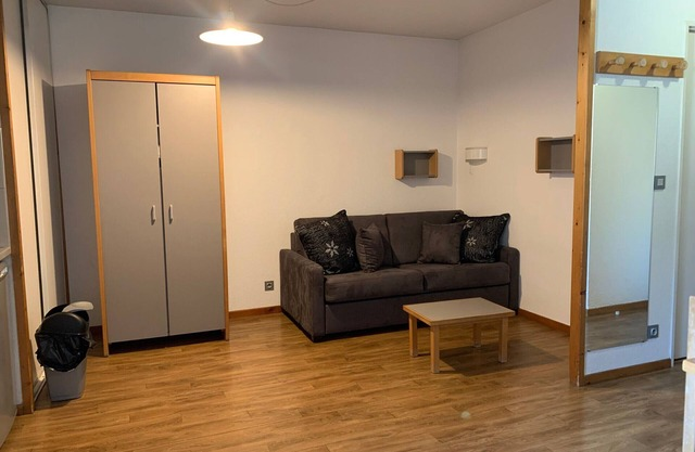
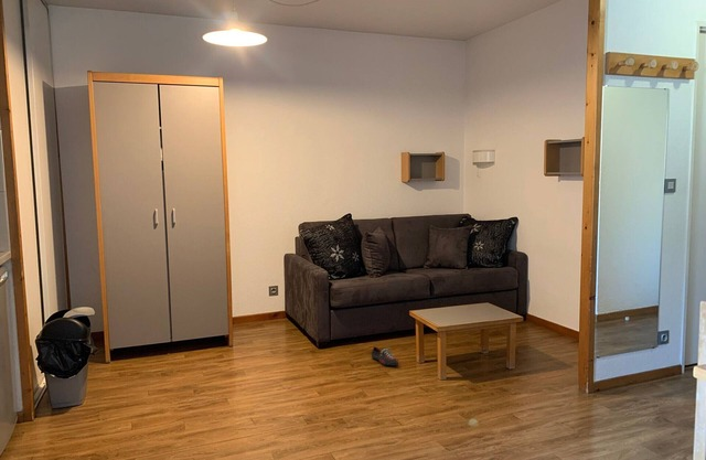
+ shoe (384, 354)
